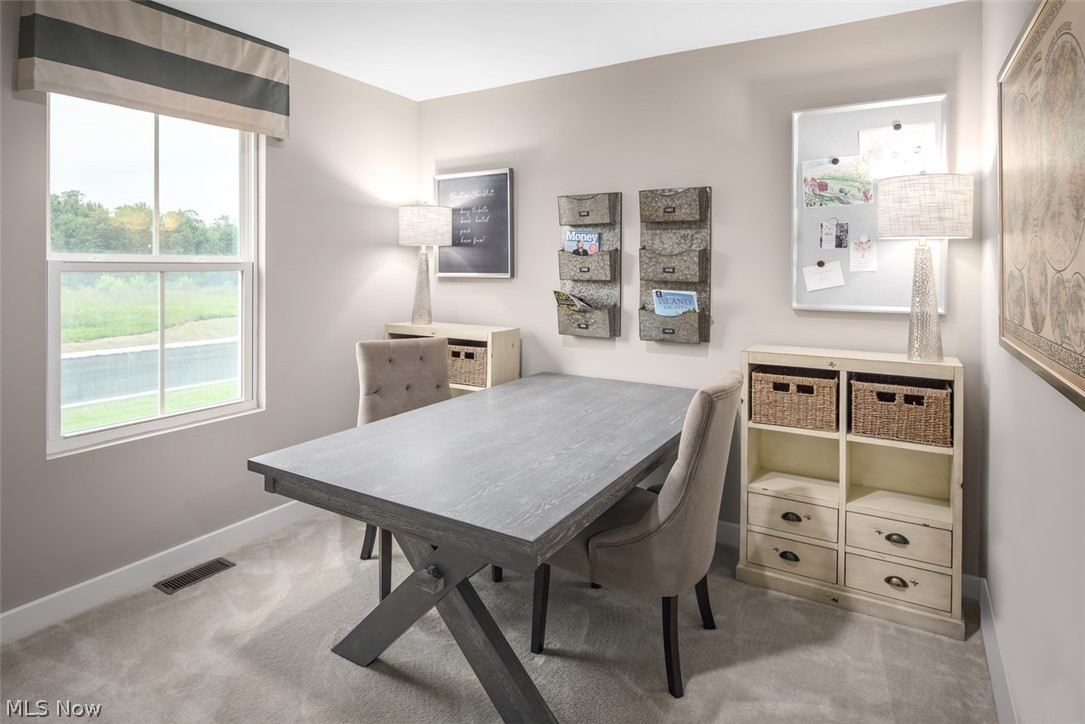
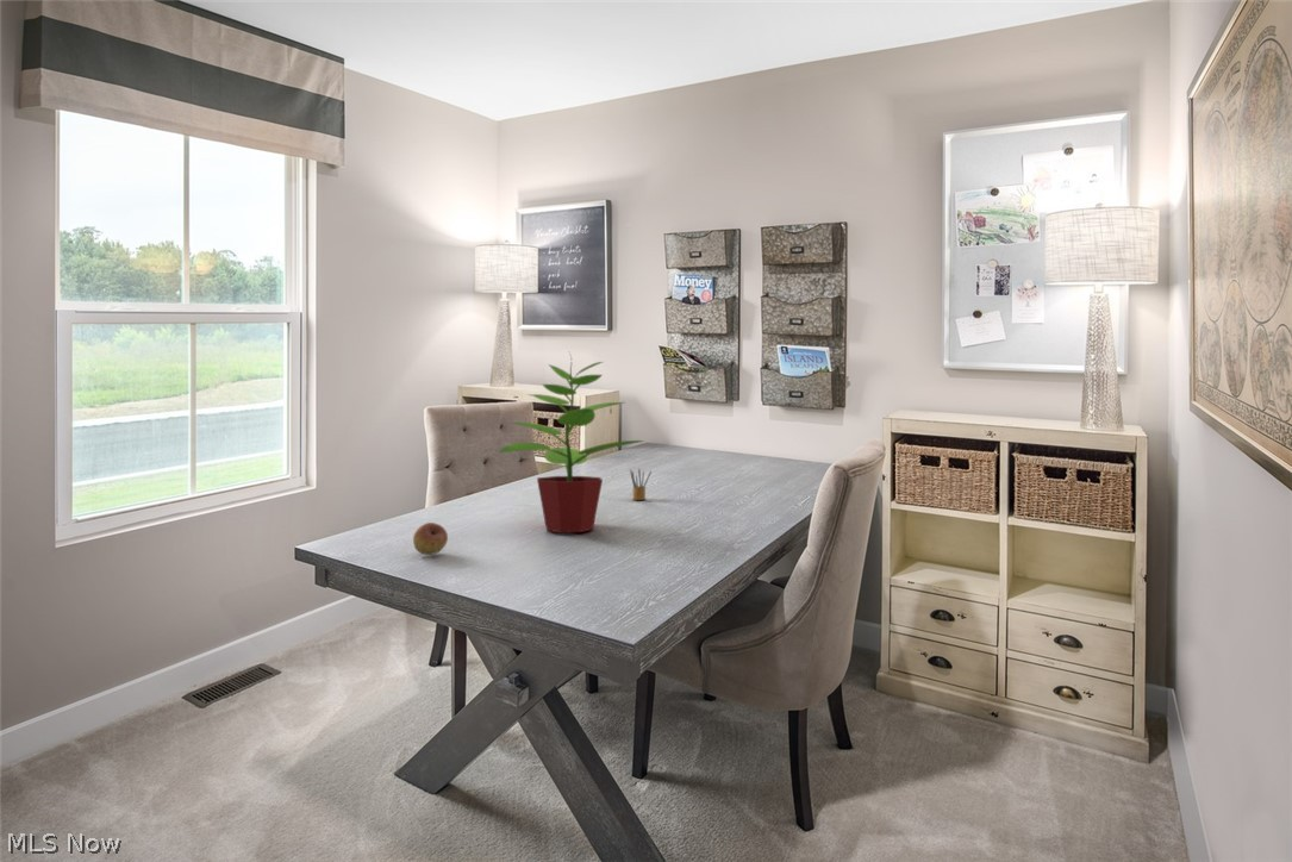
+ pencil box (639, 483)
+ potted plant (568, 439)
+ fruit (430, 538)
